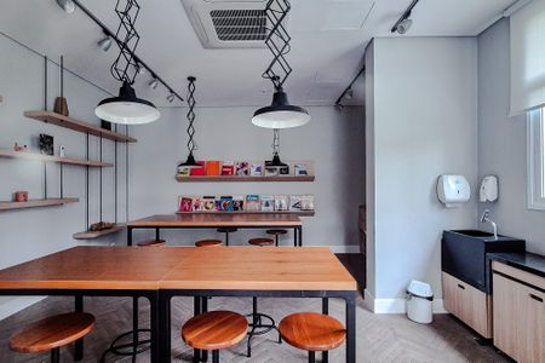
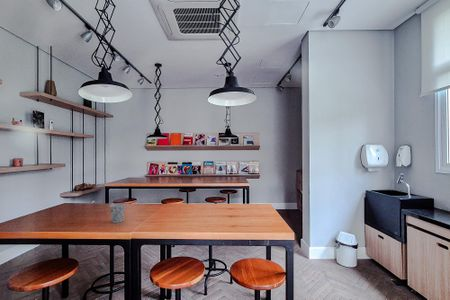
+ cup (117, 213)
